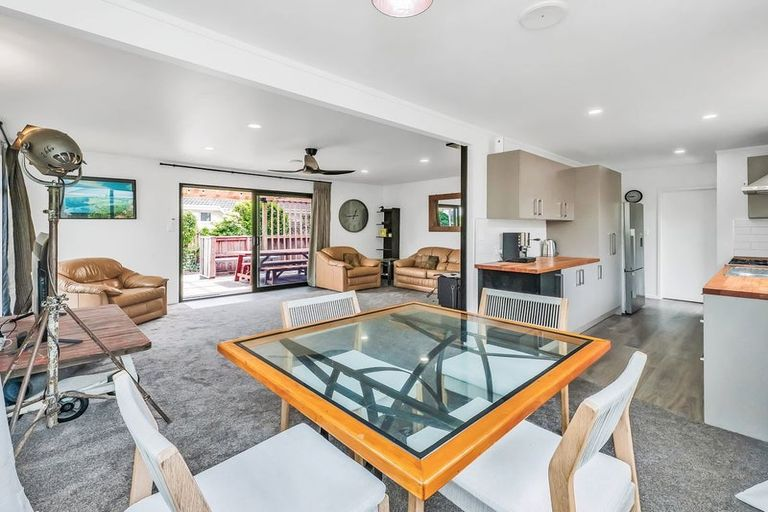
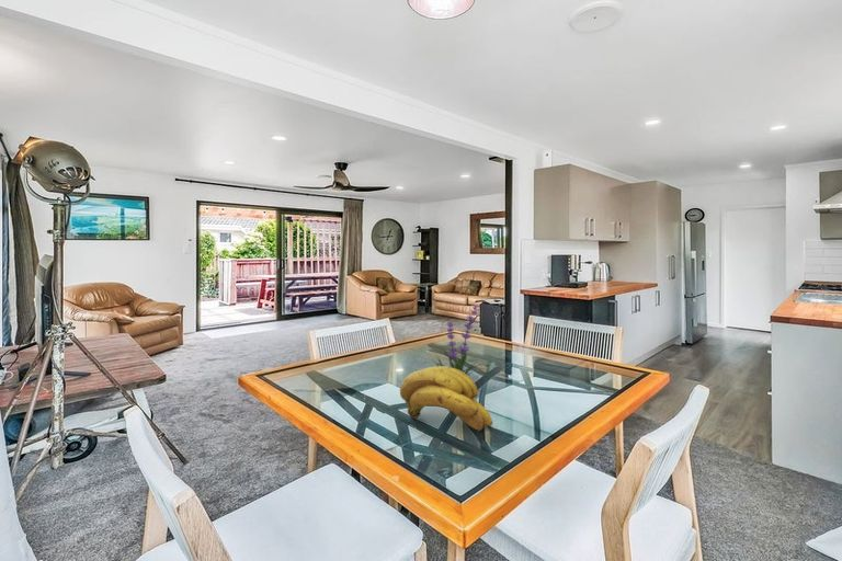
+ banana bunch (445, 396)
+ plant (459, 344)
